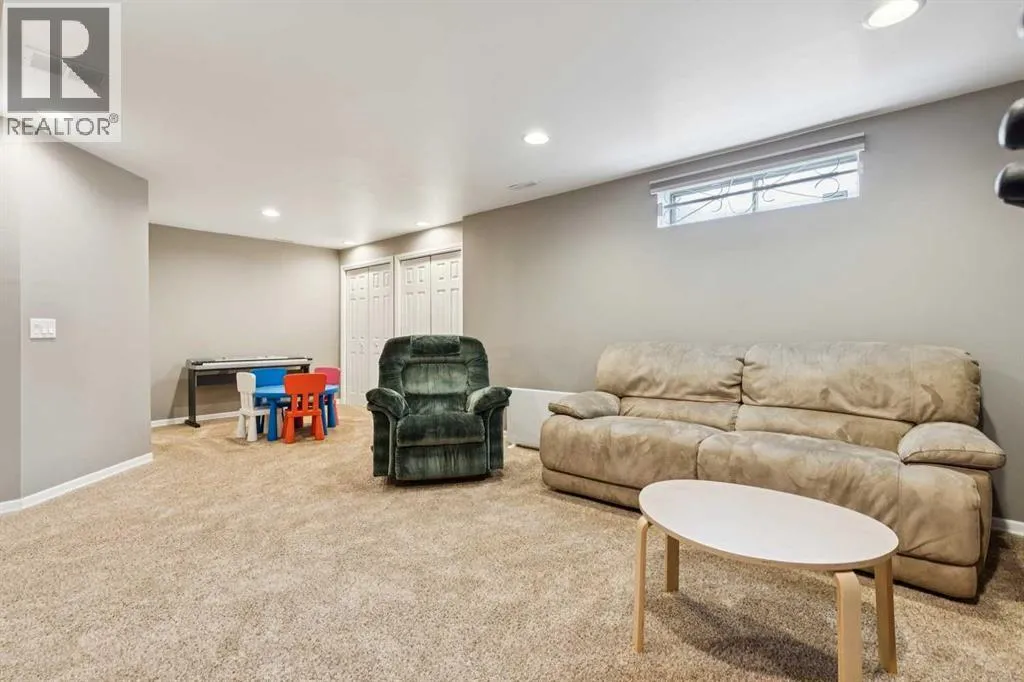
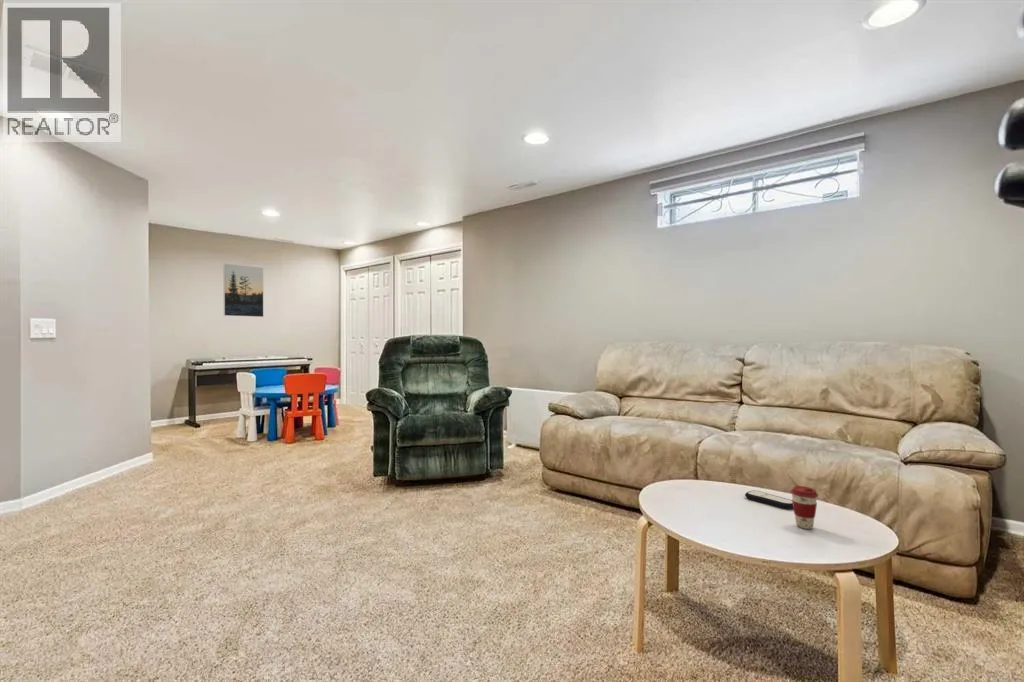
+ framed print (243, 291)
+ coffee cup (804, 507)
+ remote control (770, 499)
